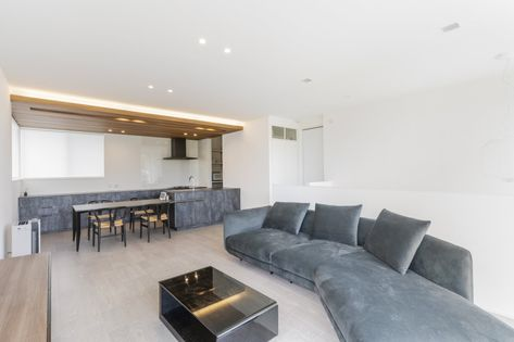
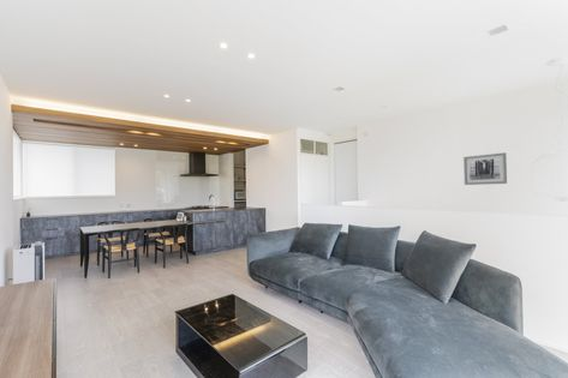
+ wall art (484, 169)
